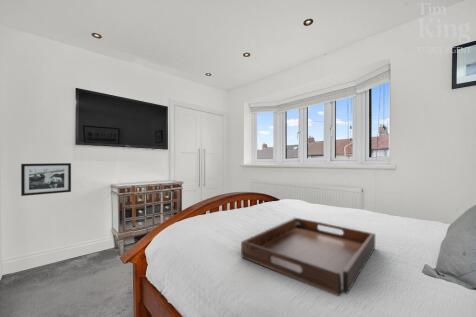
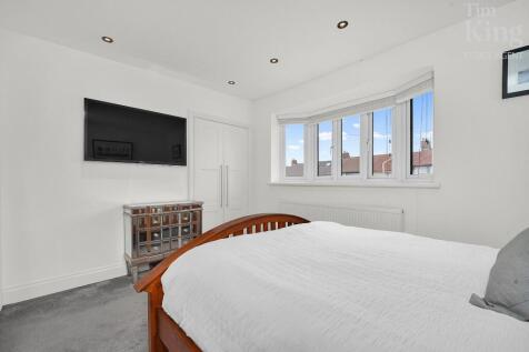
- picture frame (47, 178)
- serving tray (311, 244)
